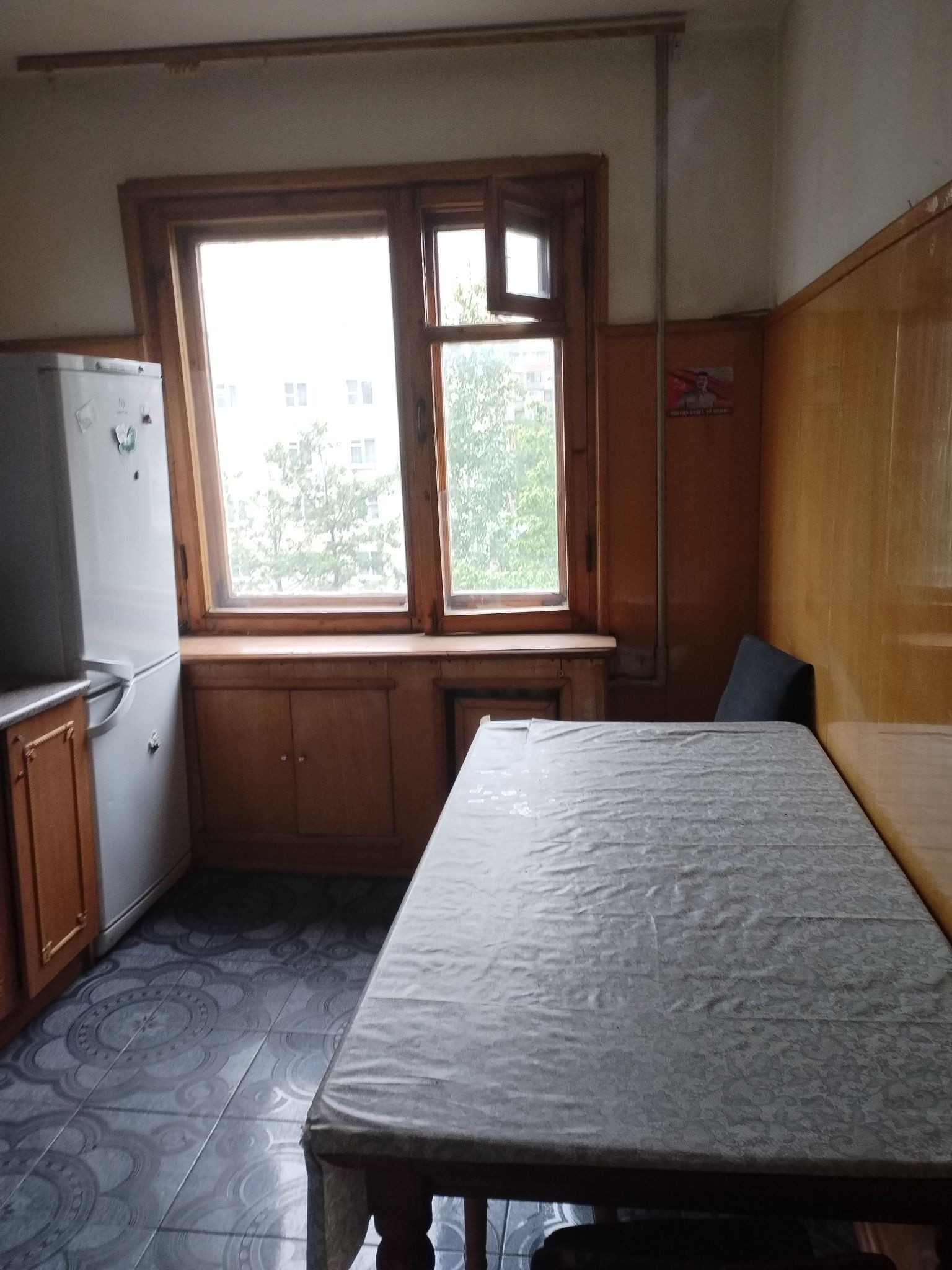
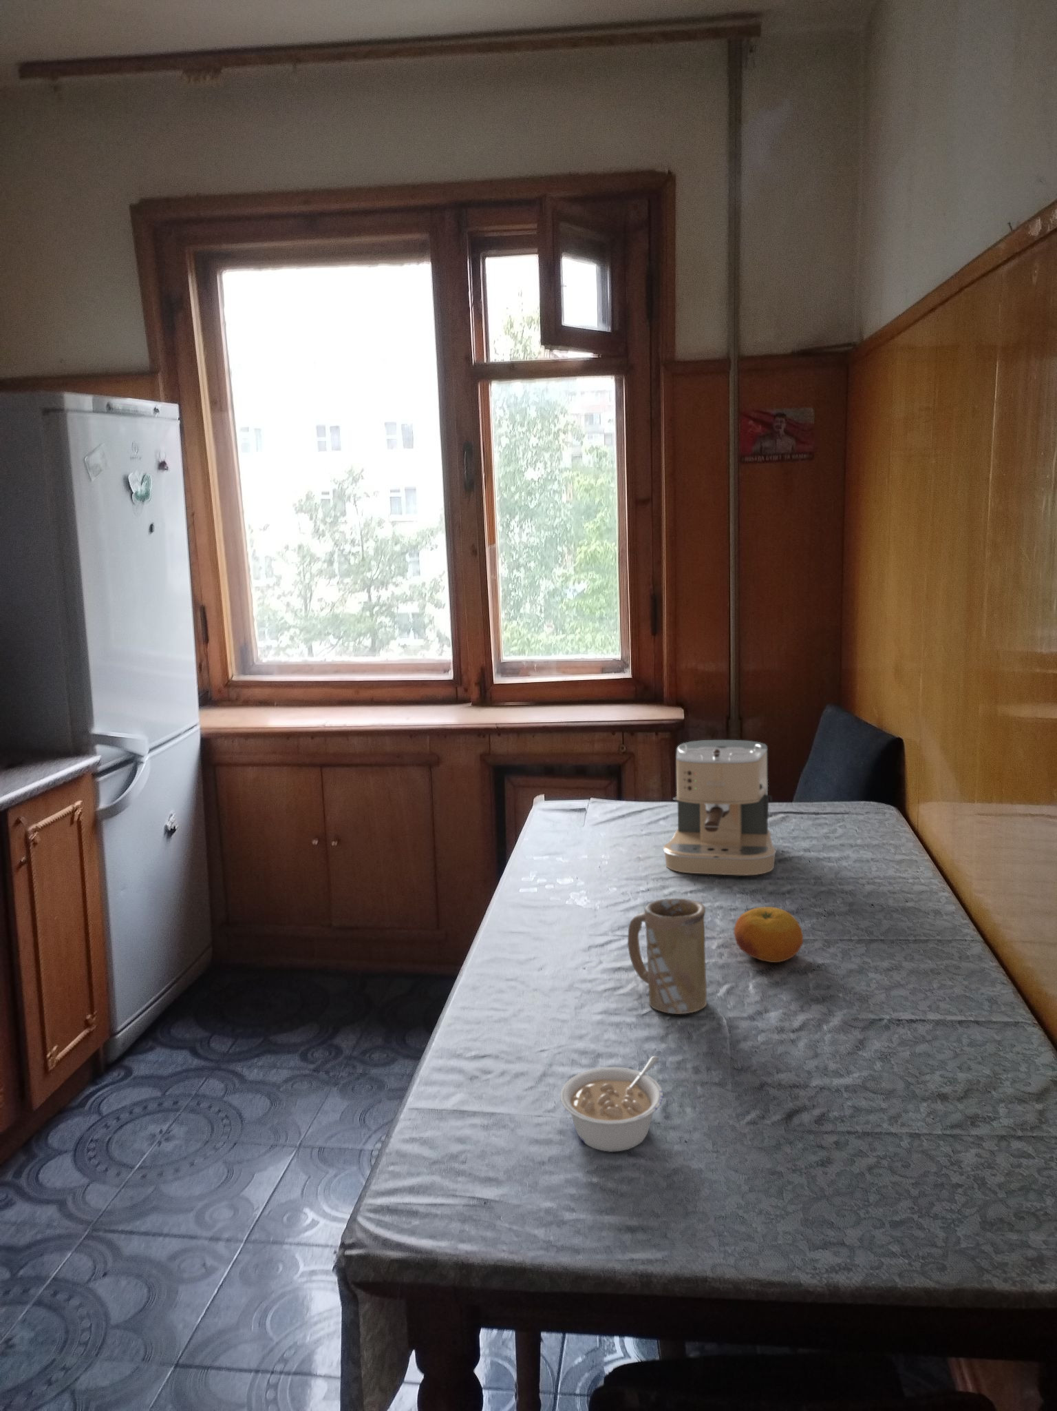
+ mug (663, 953)
+ legume (612, 1105)
+ coffee maker (719, 804)
+ fruit (768, 934)
